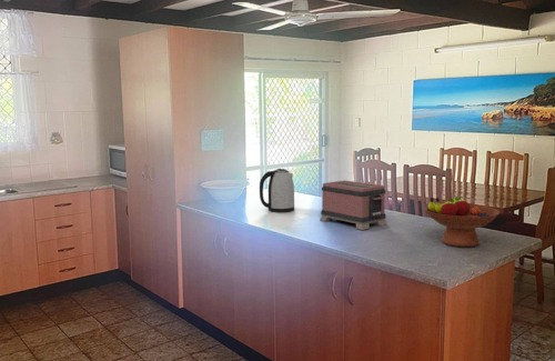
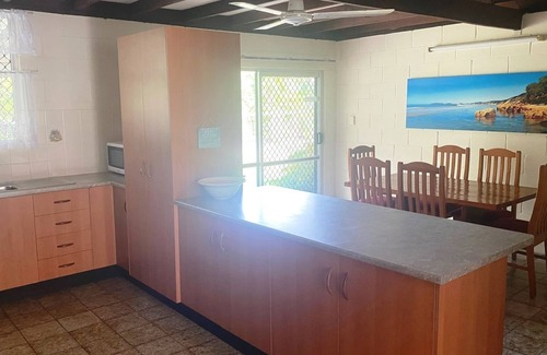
- fruit bowl (461, 220)
- kettle (276, 189)
- toaster (354, 203)
